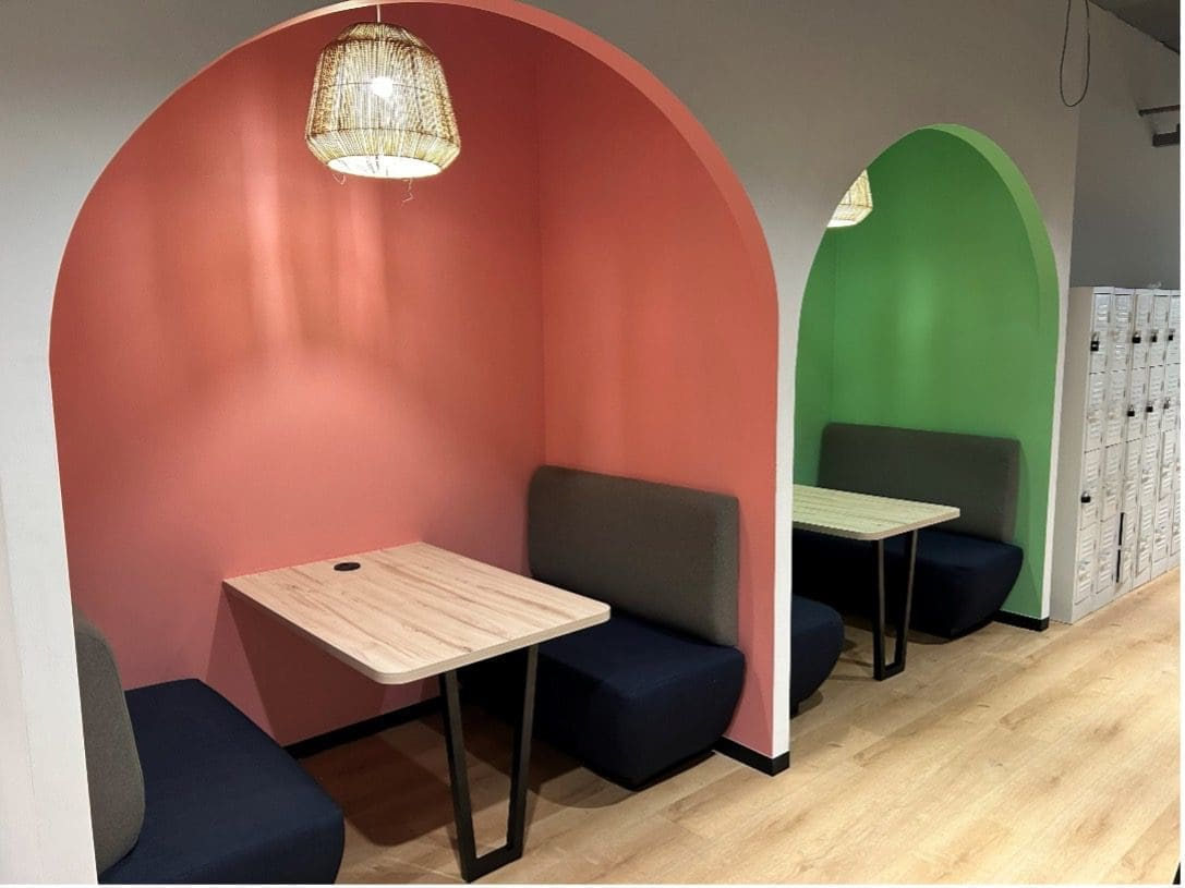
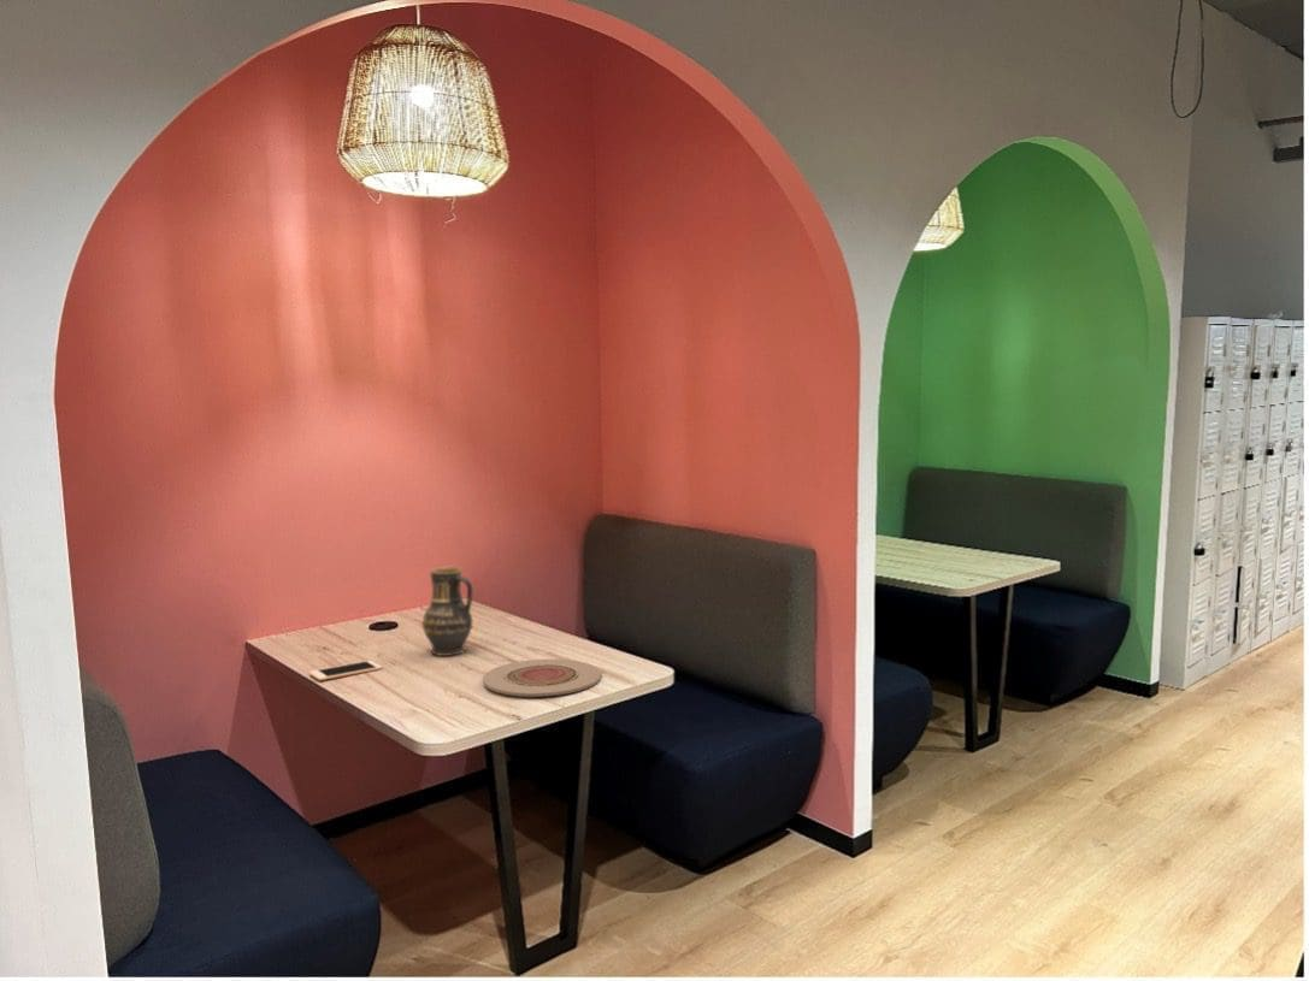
+ plate (542, 675)
+ vase (447, 610)
+ cell phone (346, 669)
